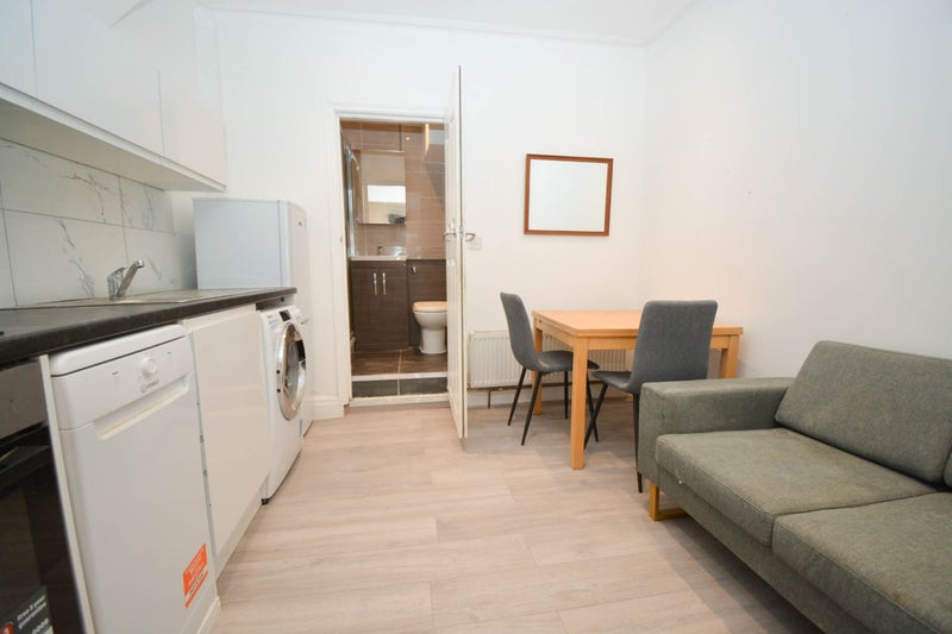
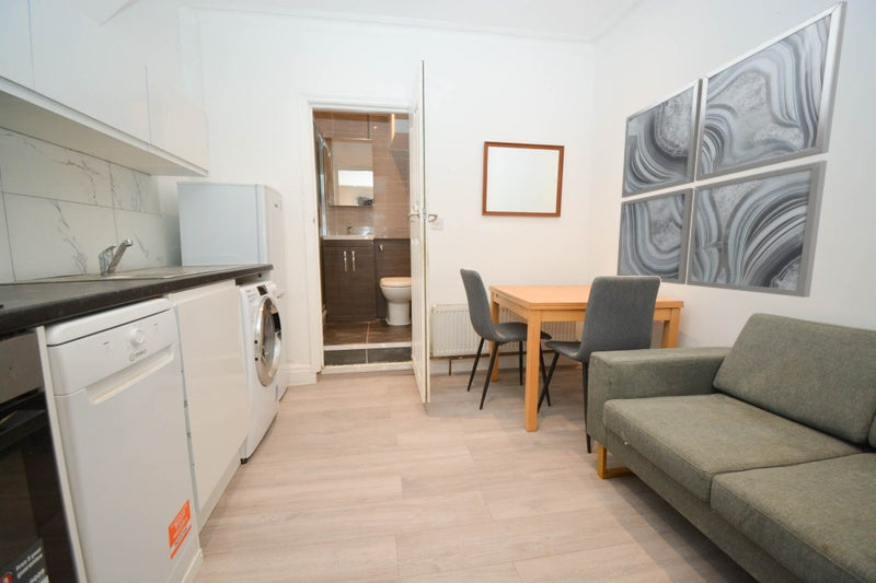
+ wall art (693, 182)
